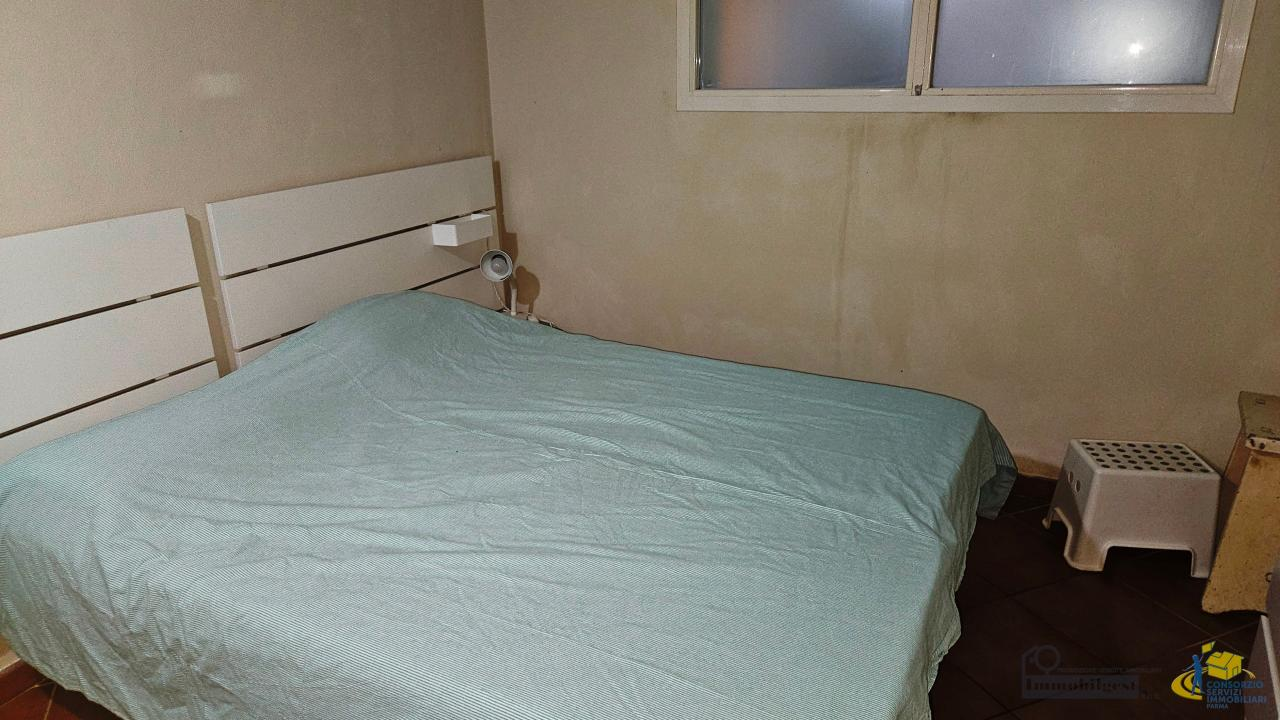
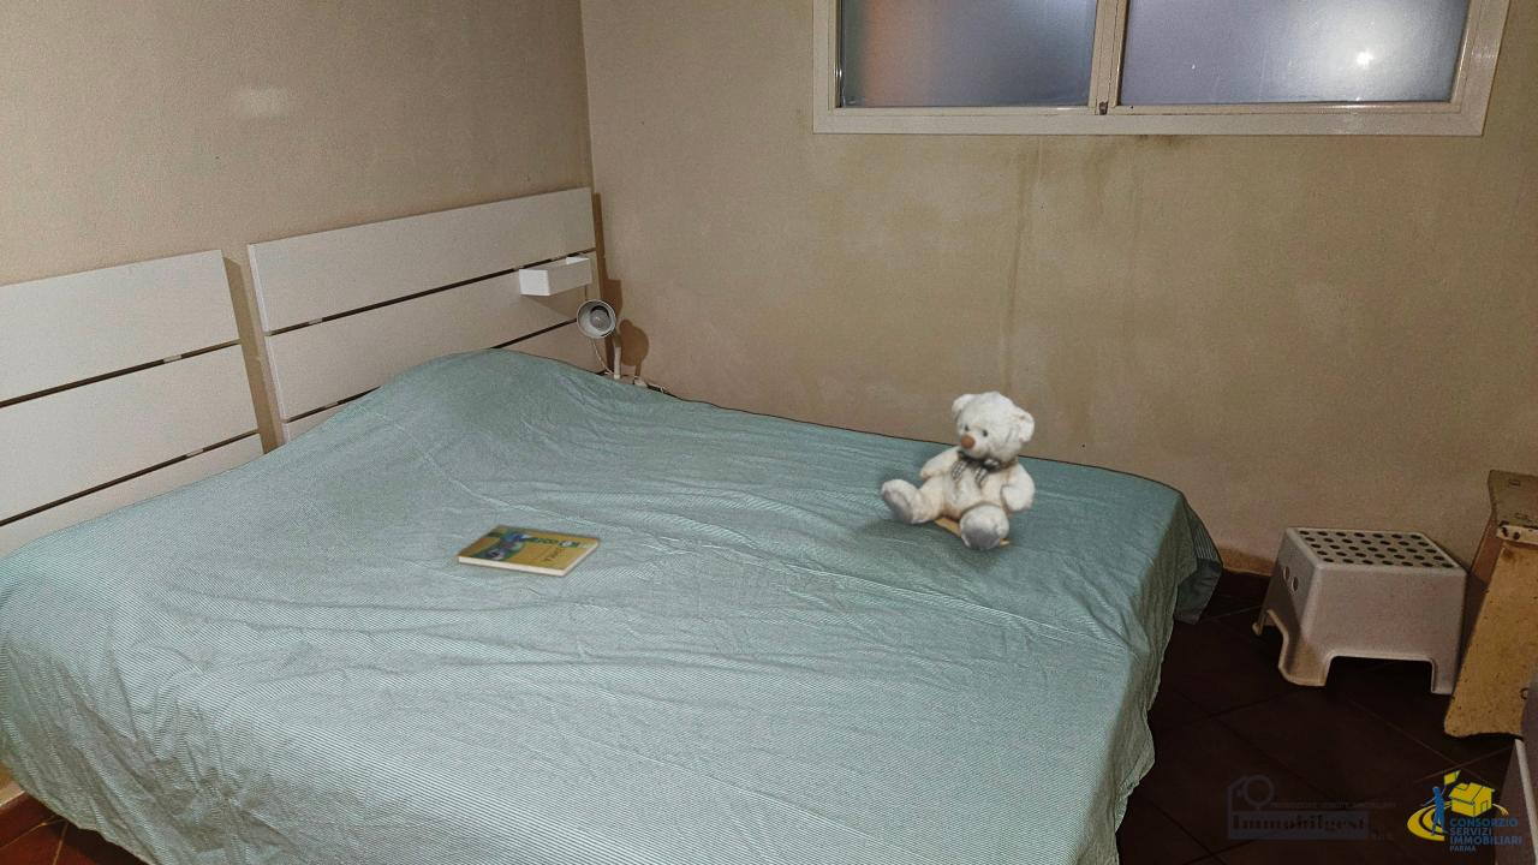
+ booklet (529, 550)
+ teddy bear (968, 460)
